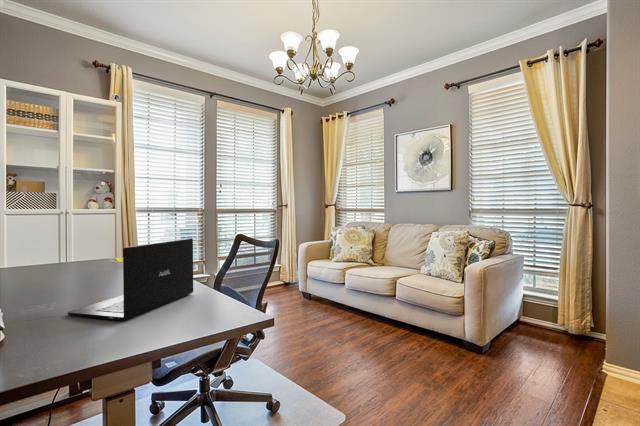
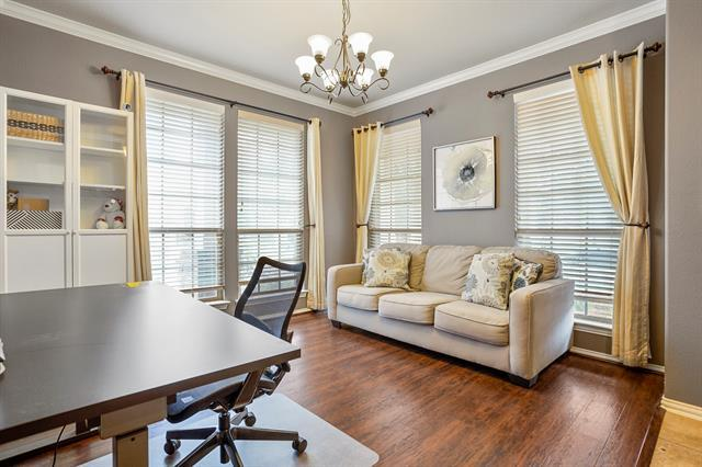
- laptop (137, 272)
